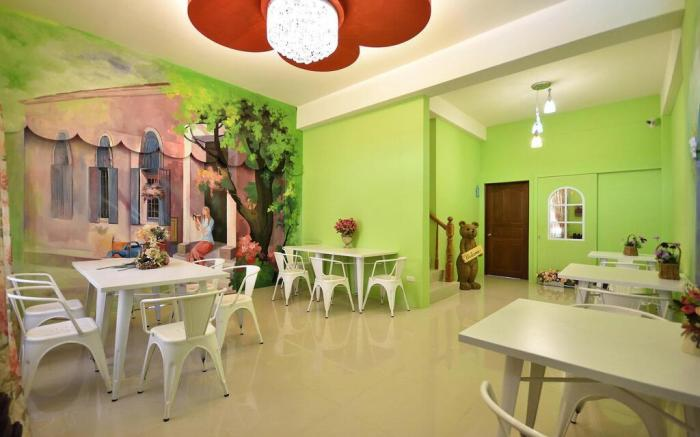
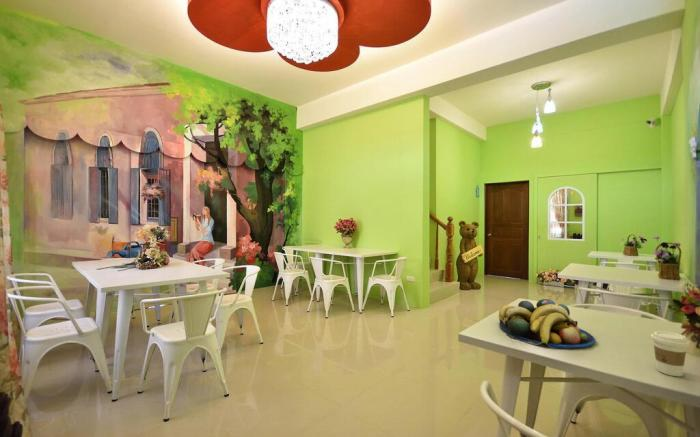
+ fruit bowl (544, 317)
+ coffee cup (669, 353)
